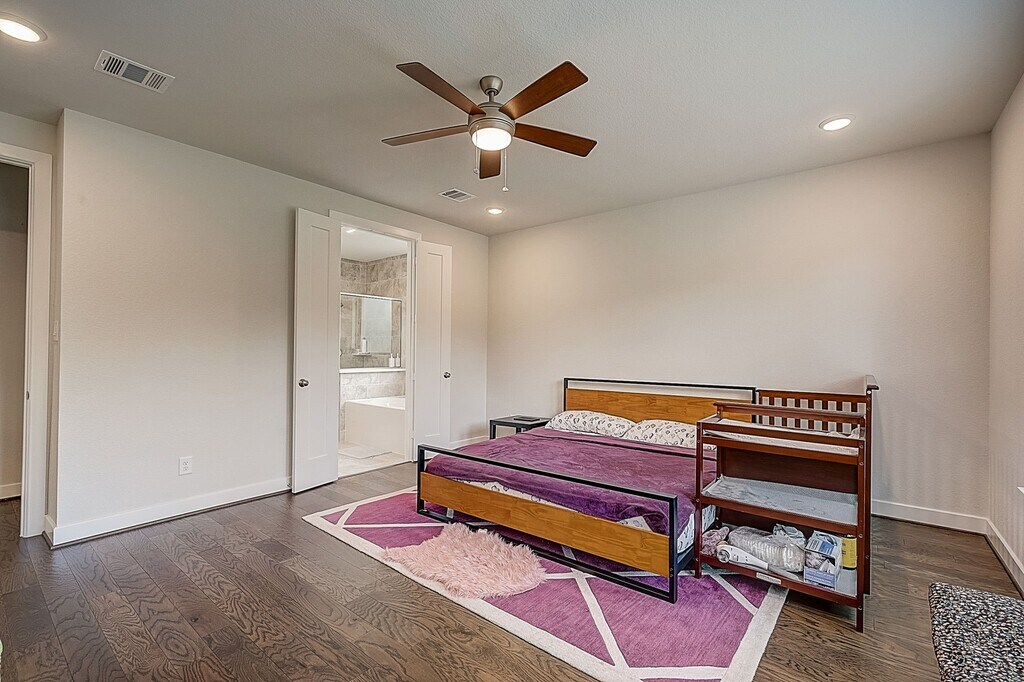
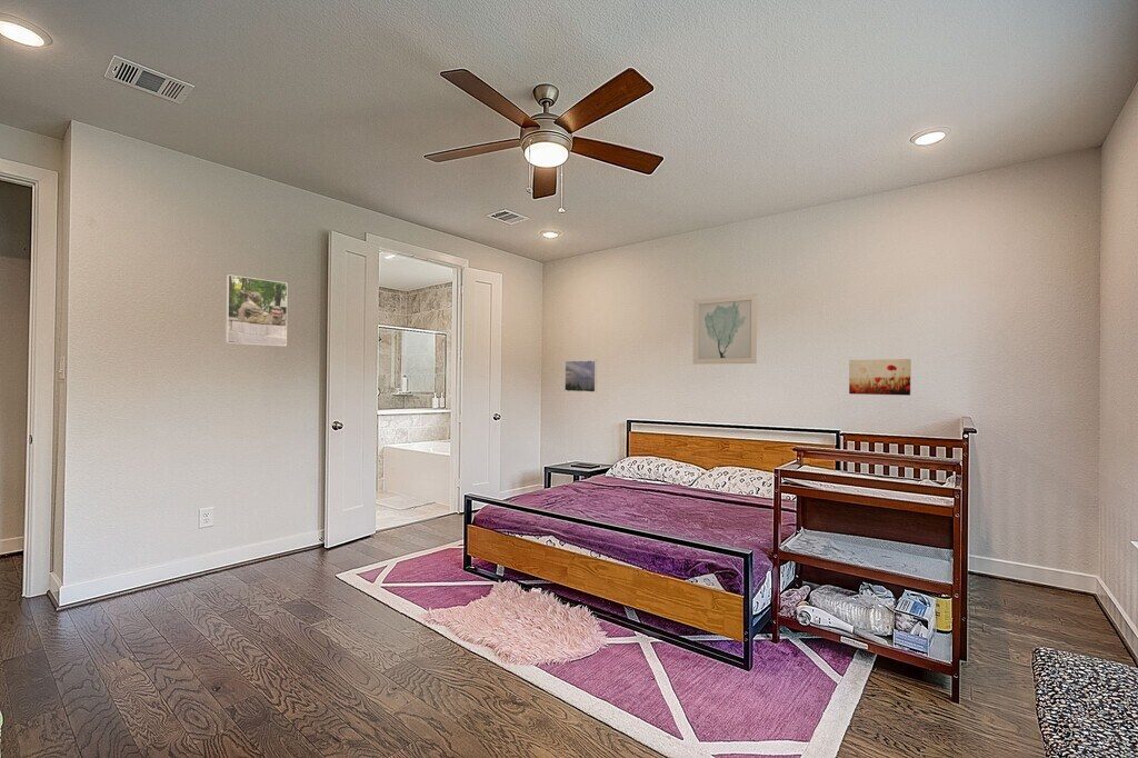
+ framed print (580, 376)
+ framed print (257, 311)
+ wall art (879, 377)
+ wall art (723, 330)
